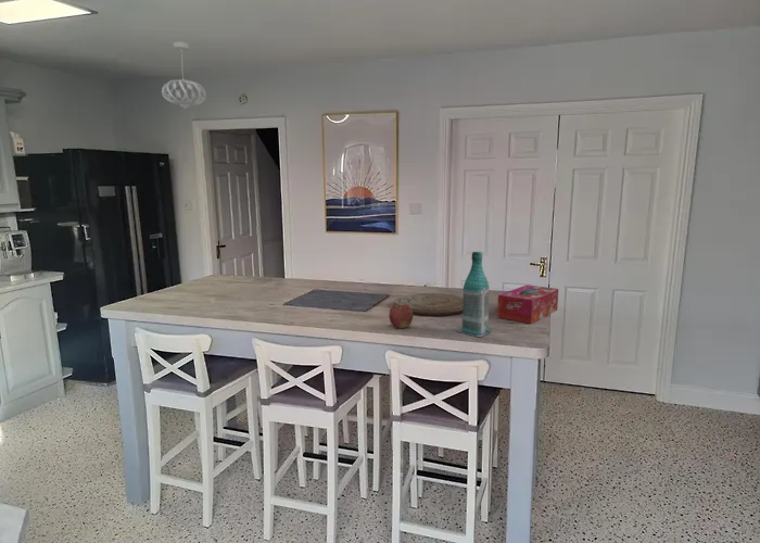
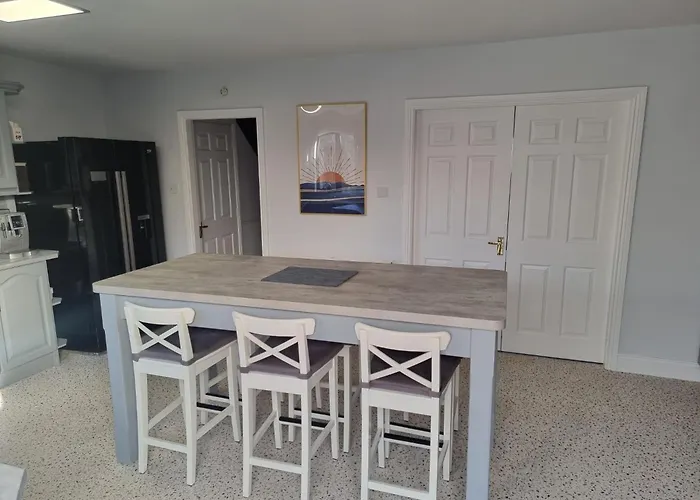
- bottle (474, 292)
- apple (401, 314)
- cutting board (431, 303)
- pendant light (182, 76)
- tissue box (528, 302)
